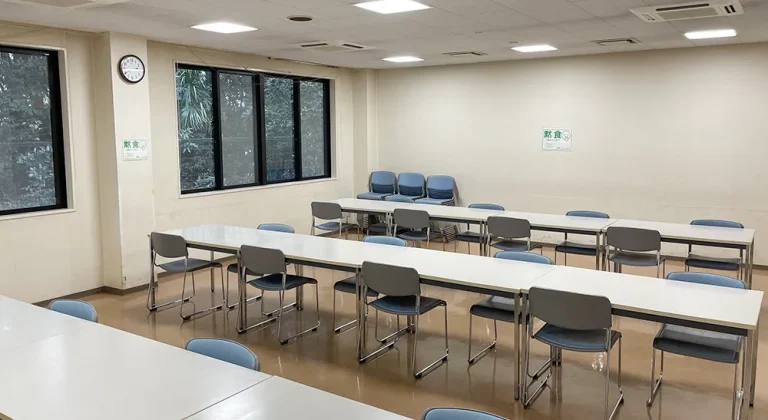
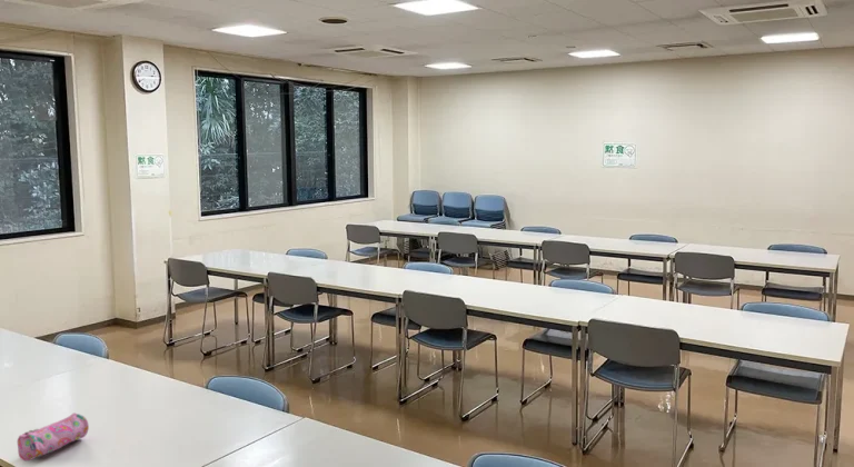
+ pencil case (52, 435)
